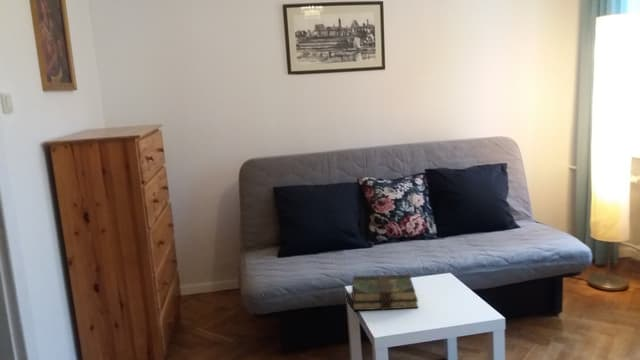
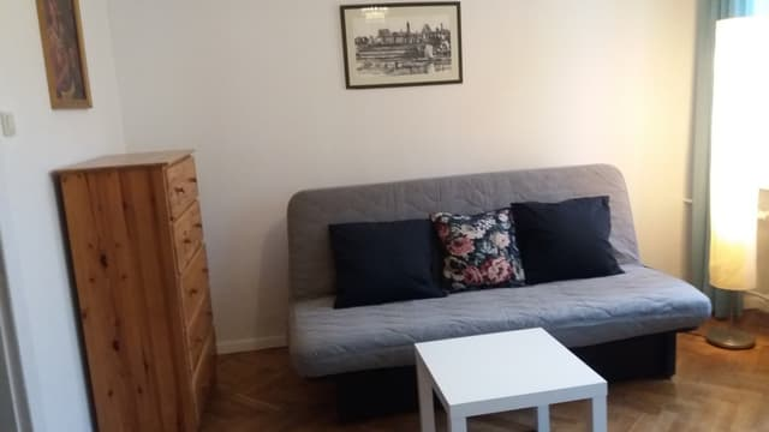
- book (383, 291)
